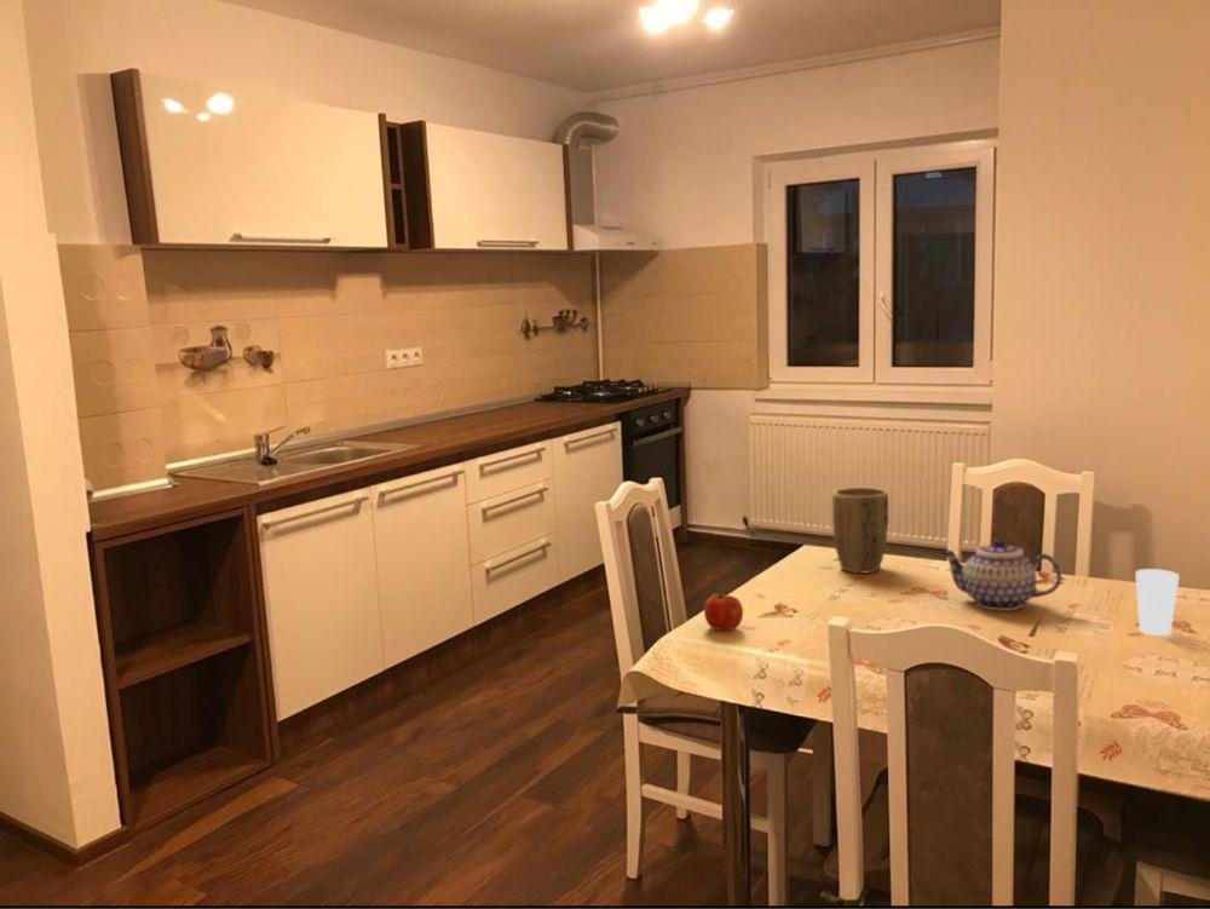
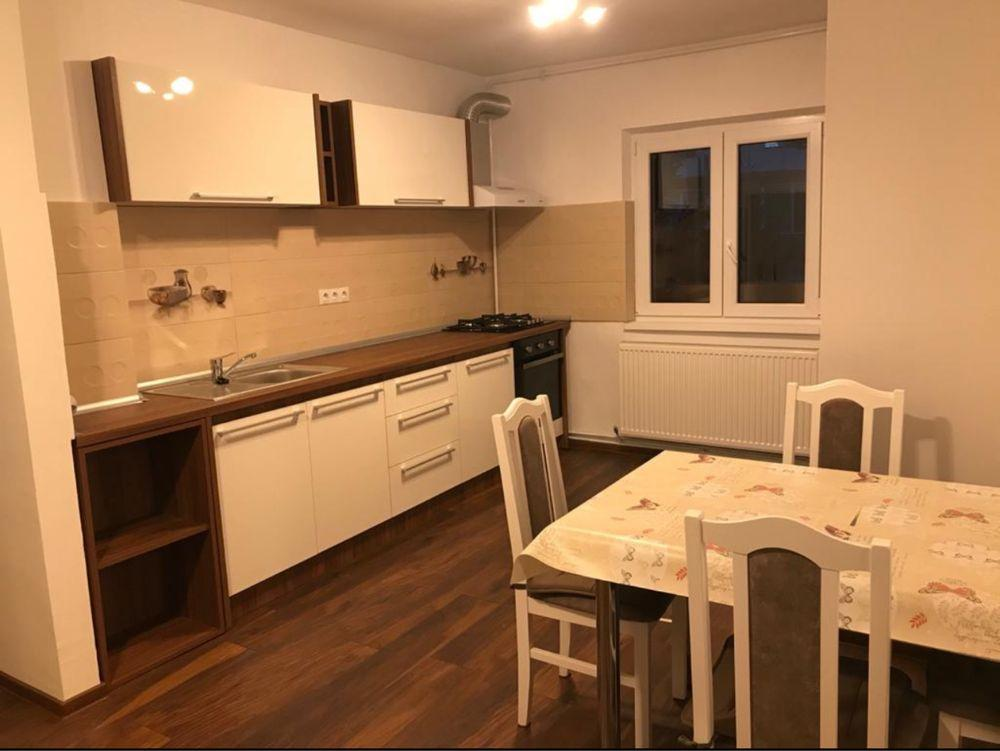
- teapot (998, 571)
- plant pot (860, 530)
- fruit (724, 610)
- cup (1156, 602)
